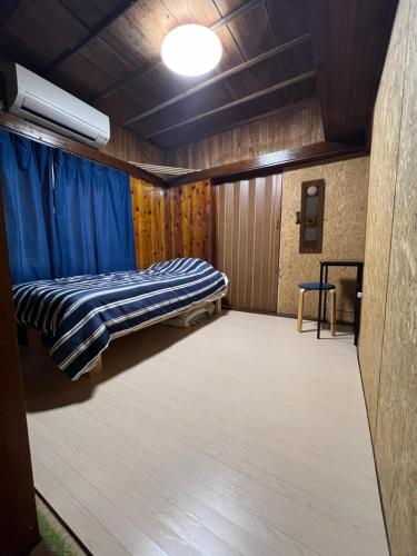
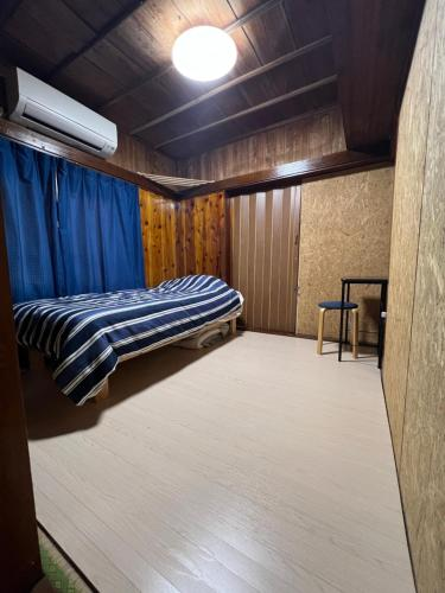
- pendulum clock (308, 218)
